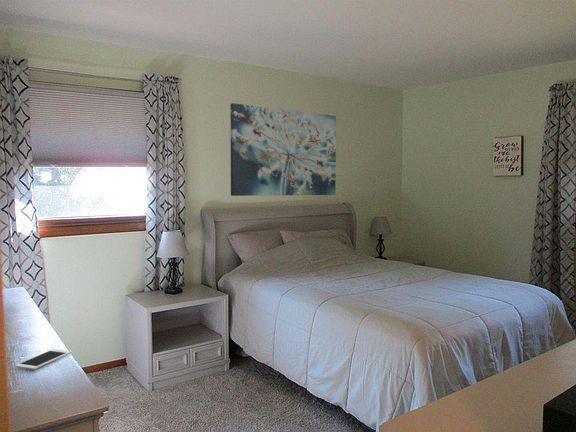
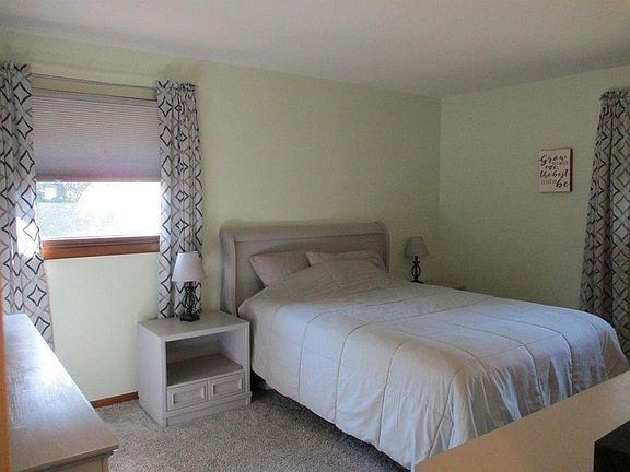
- wall art (287, 153)
- cell phone (44, 358)
